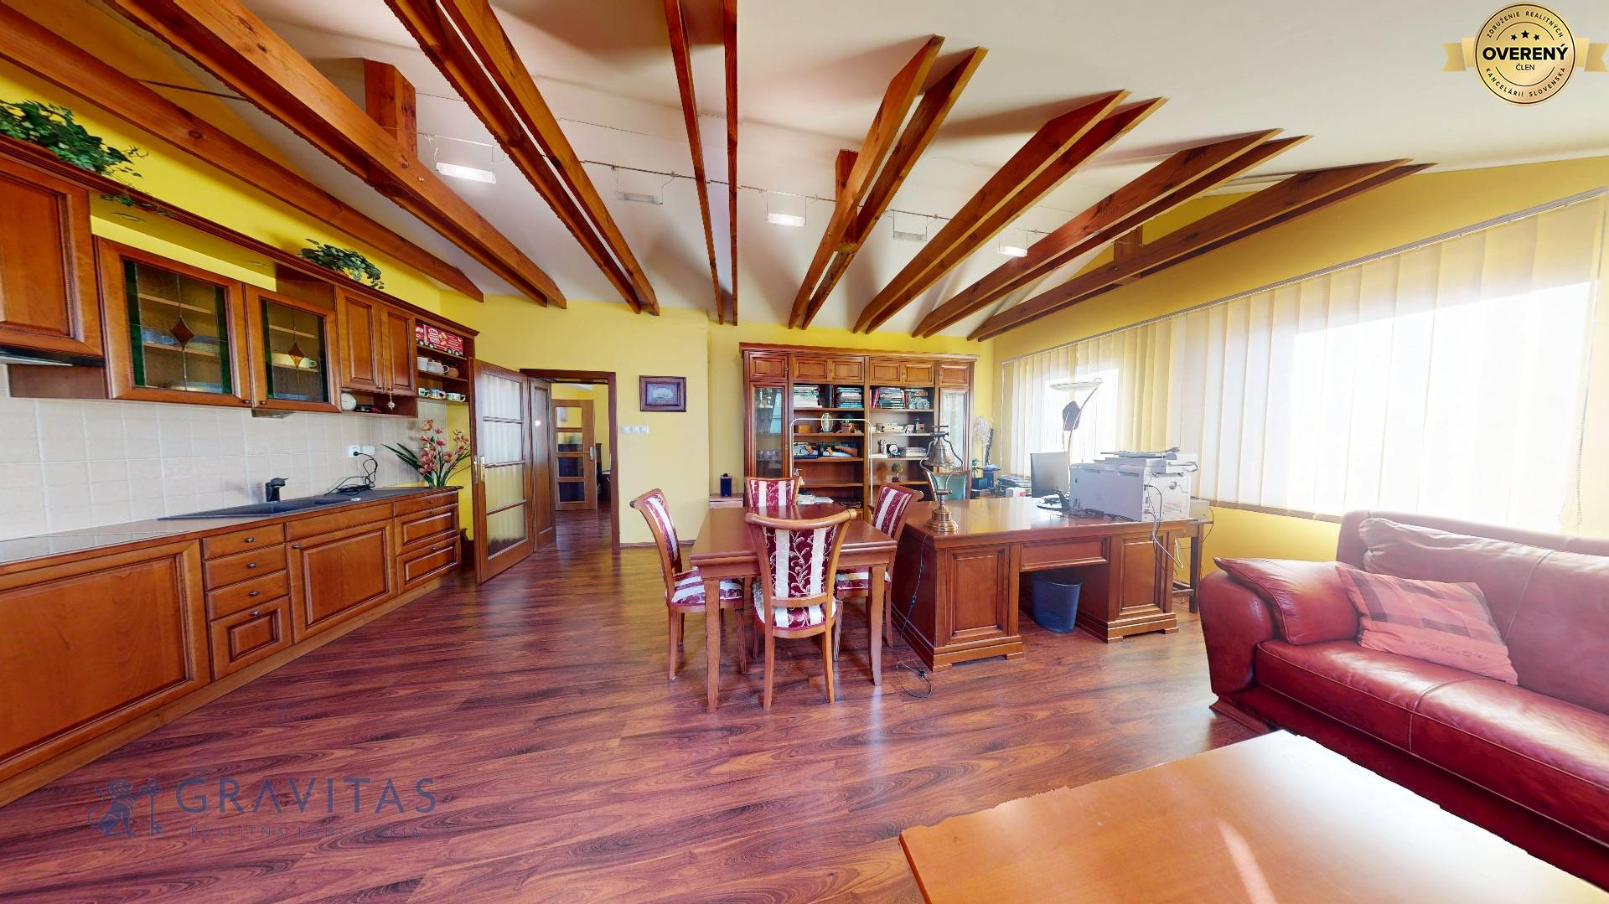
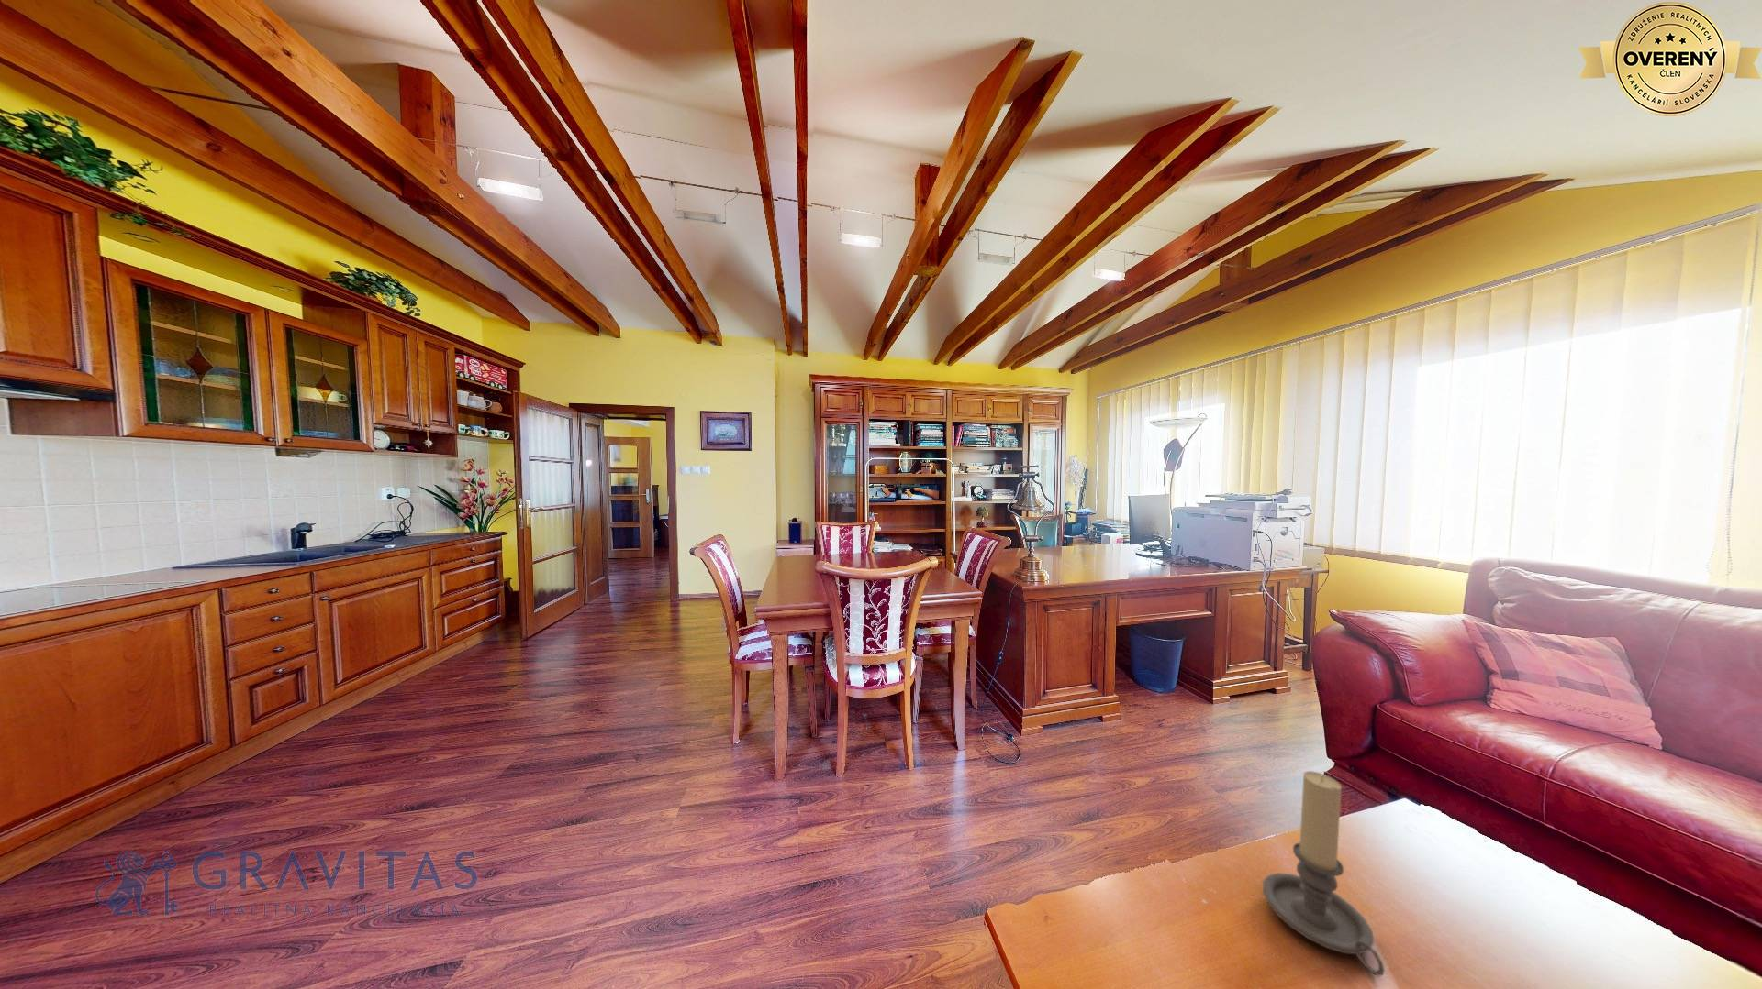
+ candle holder (1326, 855)
